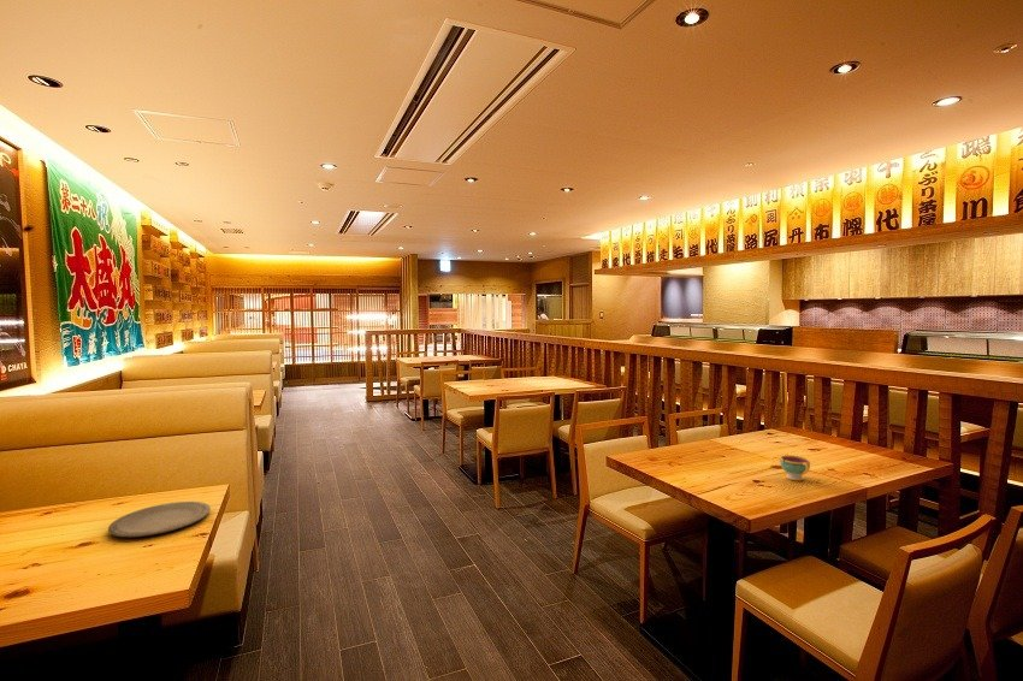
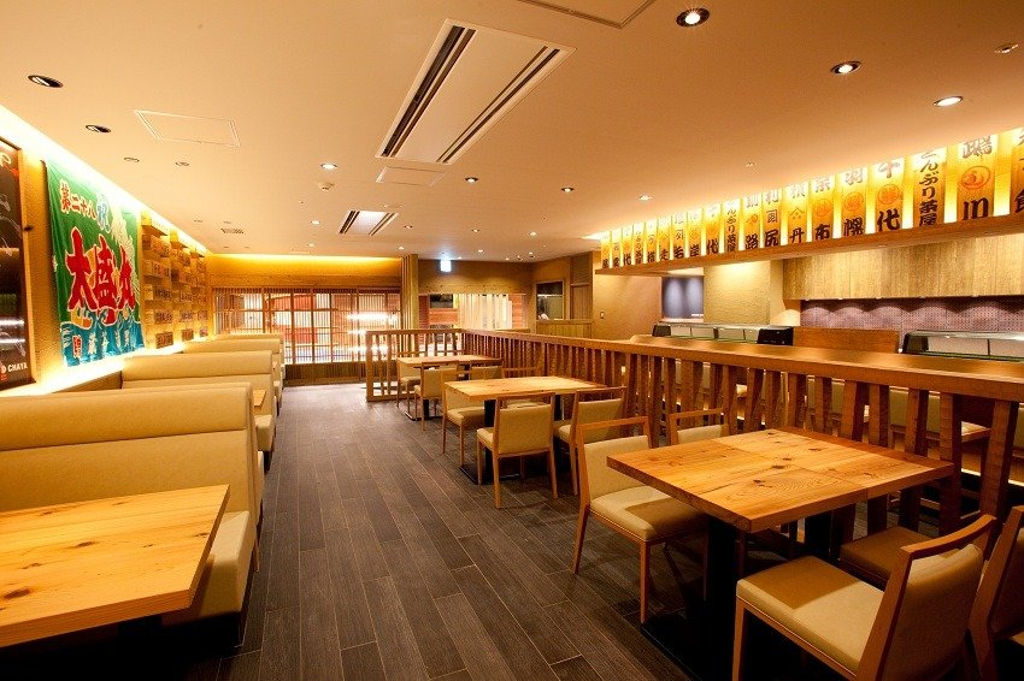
- plate (161, 519)
- teacup (794, 468)
